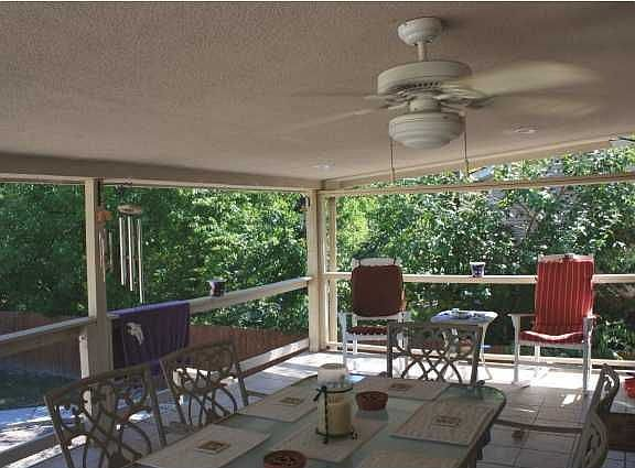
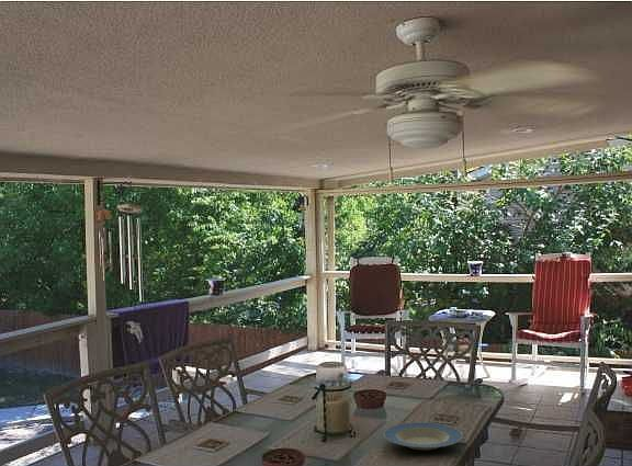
+ plate (422, 439)
